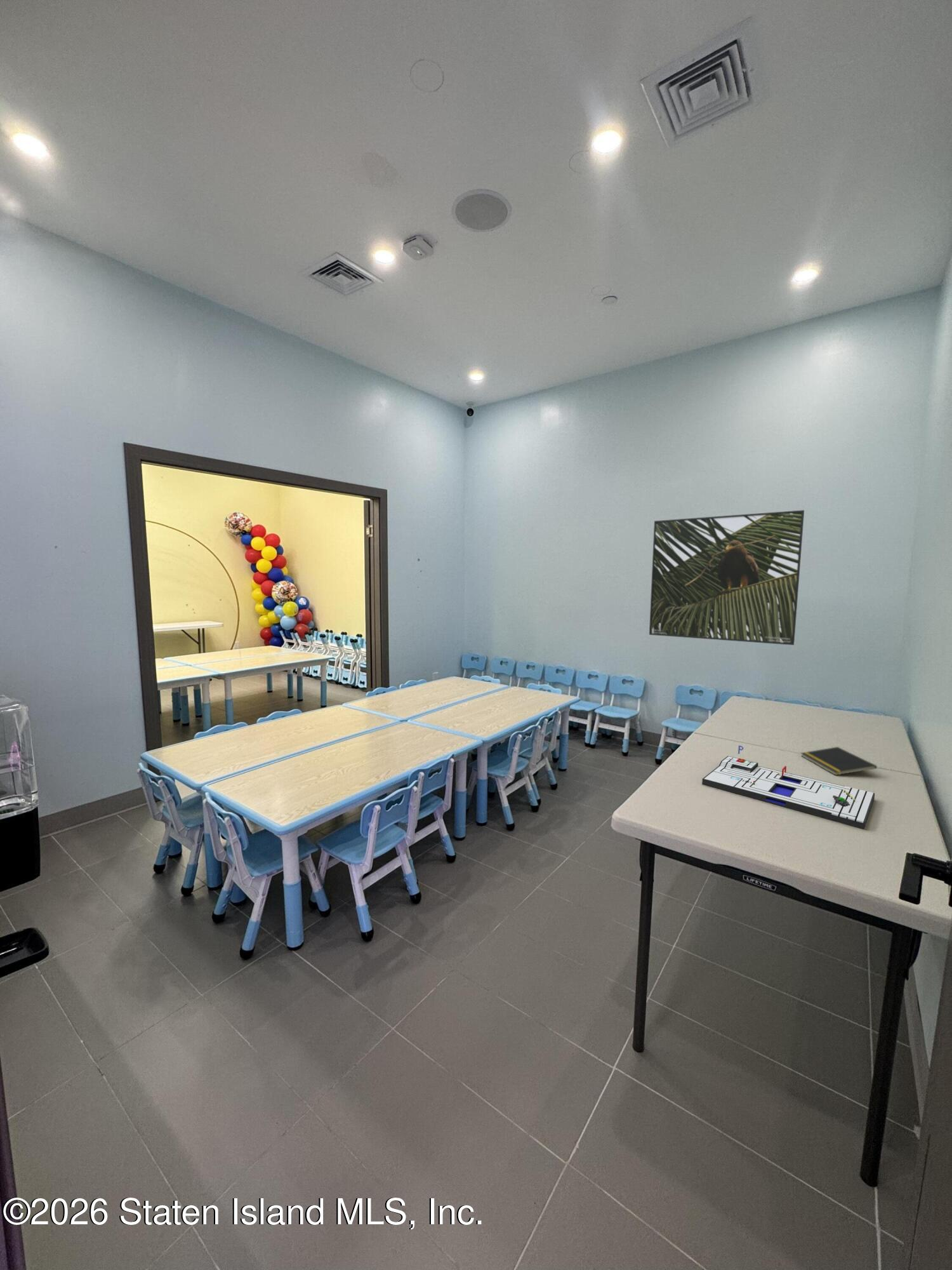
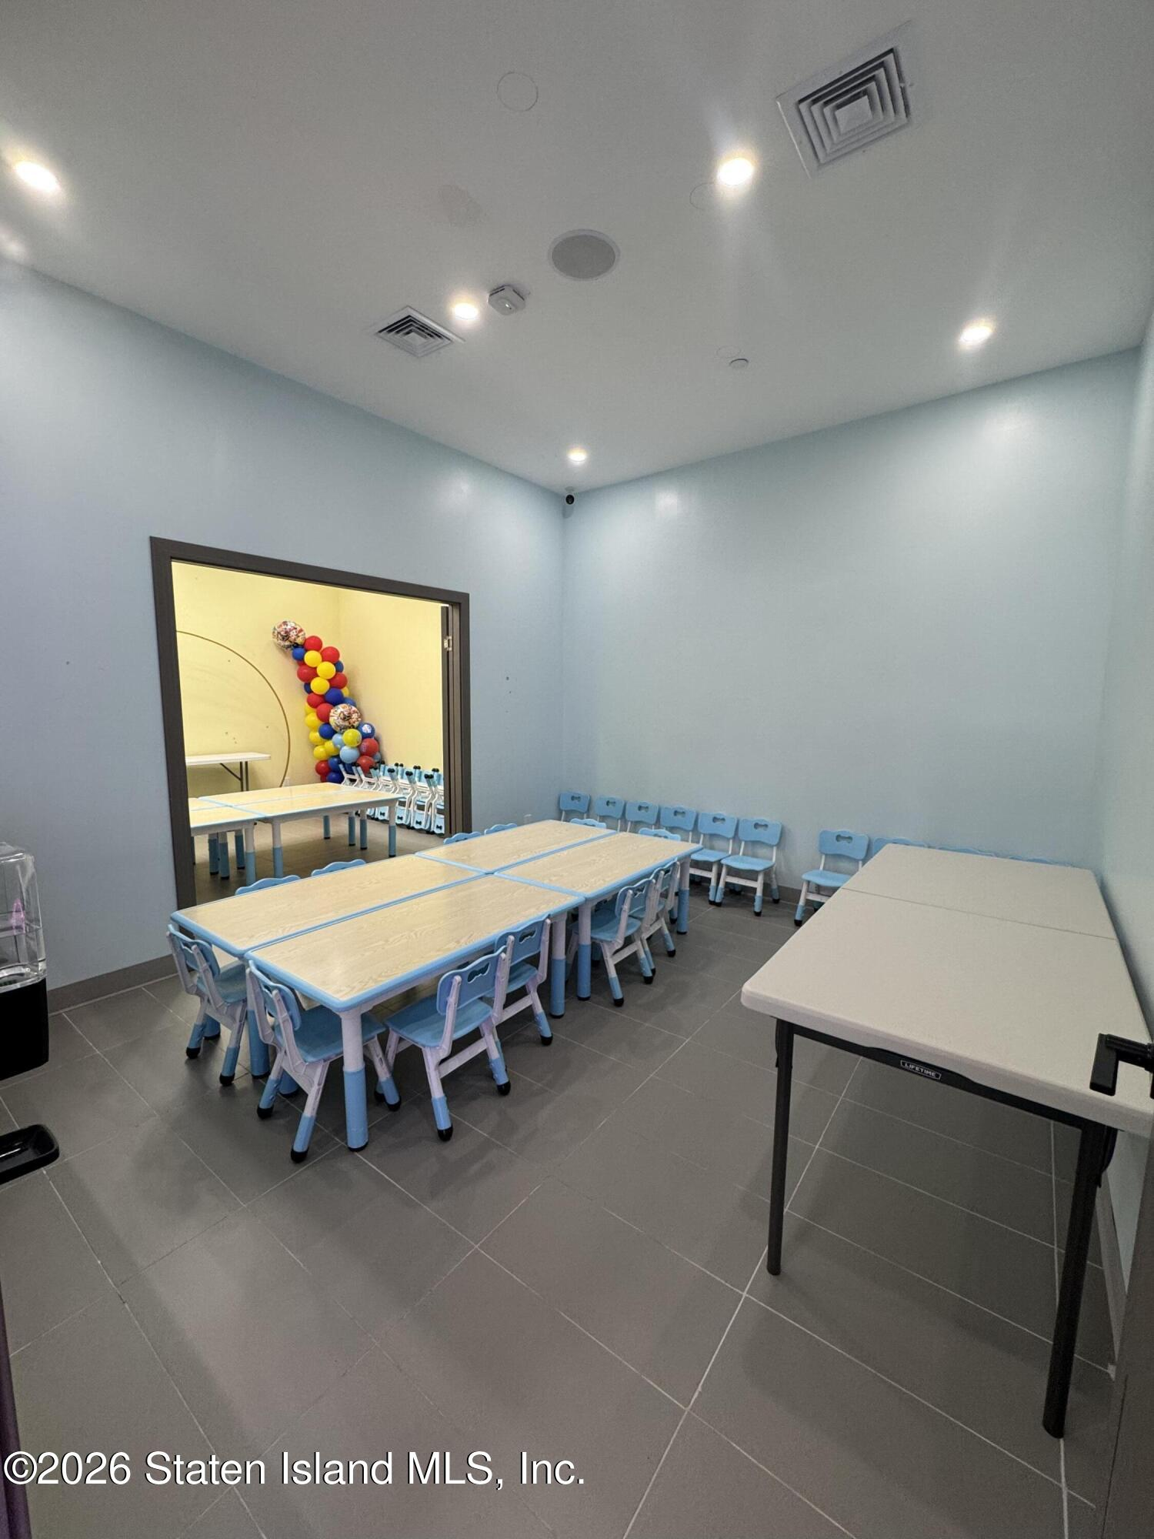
- notepad (836, 760)
- board game (786, 778)
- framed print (719, 578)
